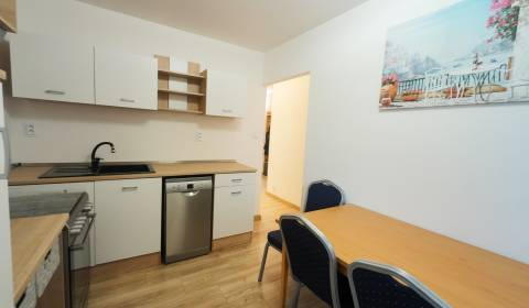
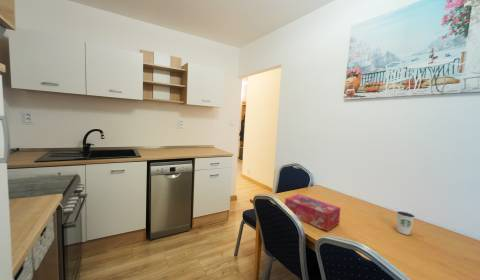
+ dixie cup (404, 223)
+ tissue box (311, 210)
